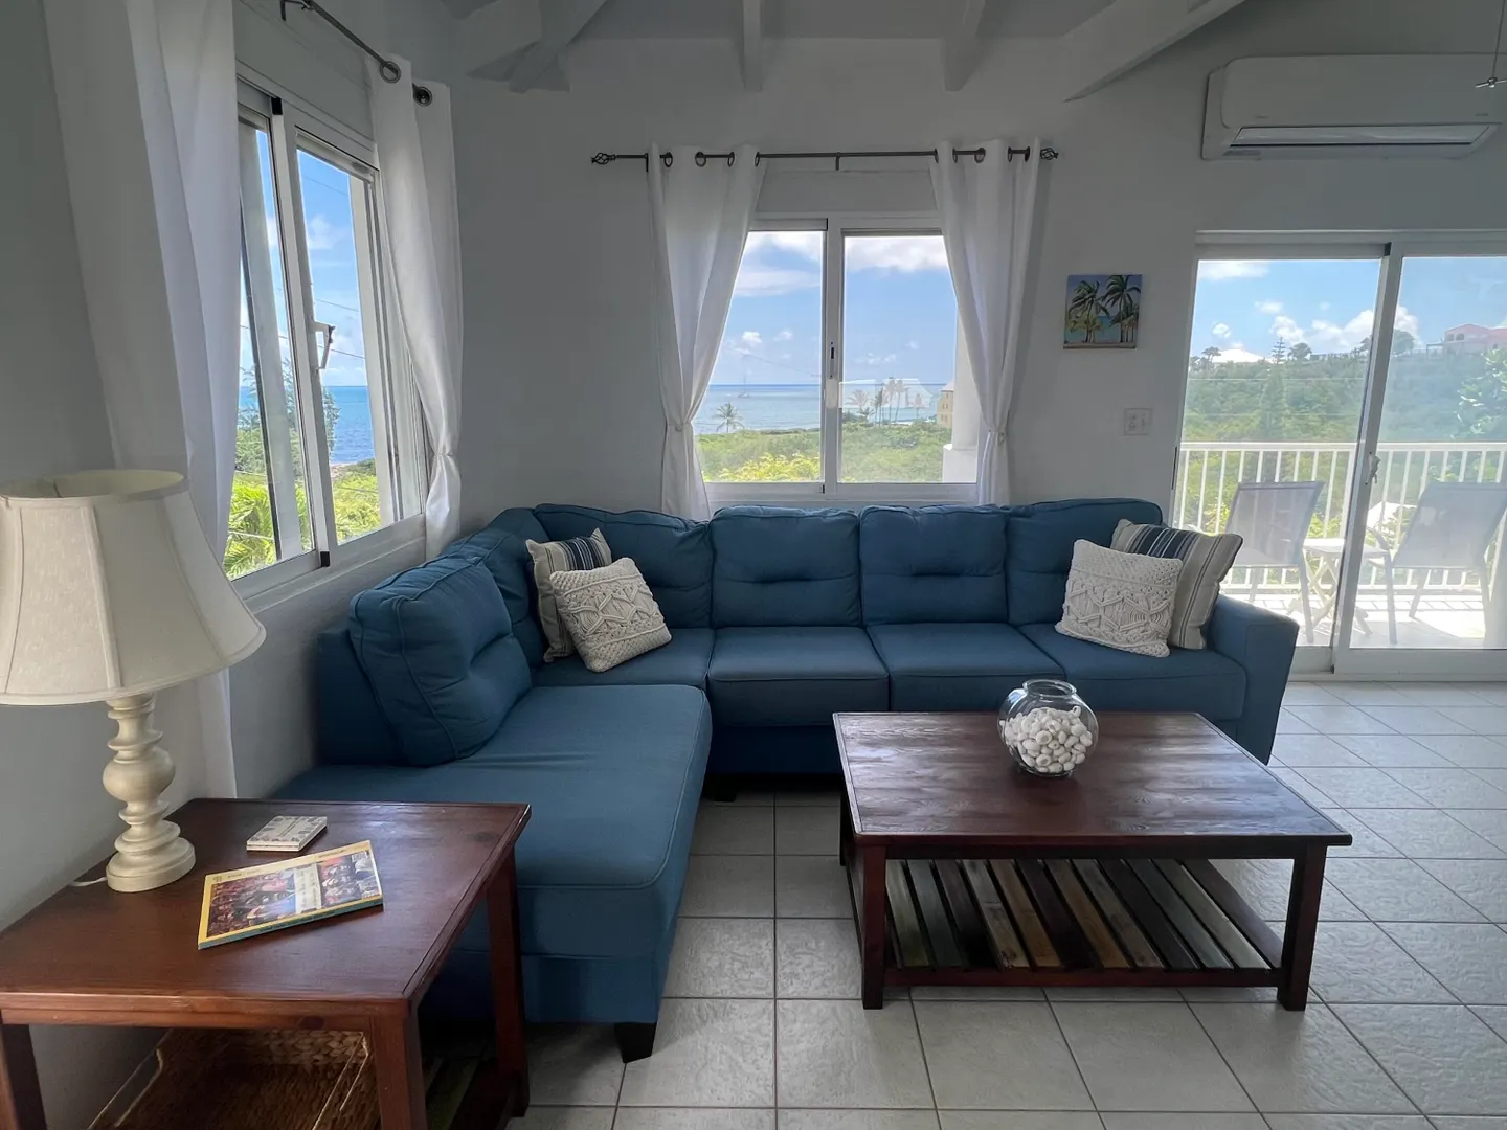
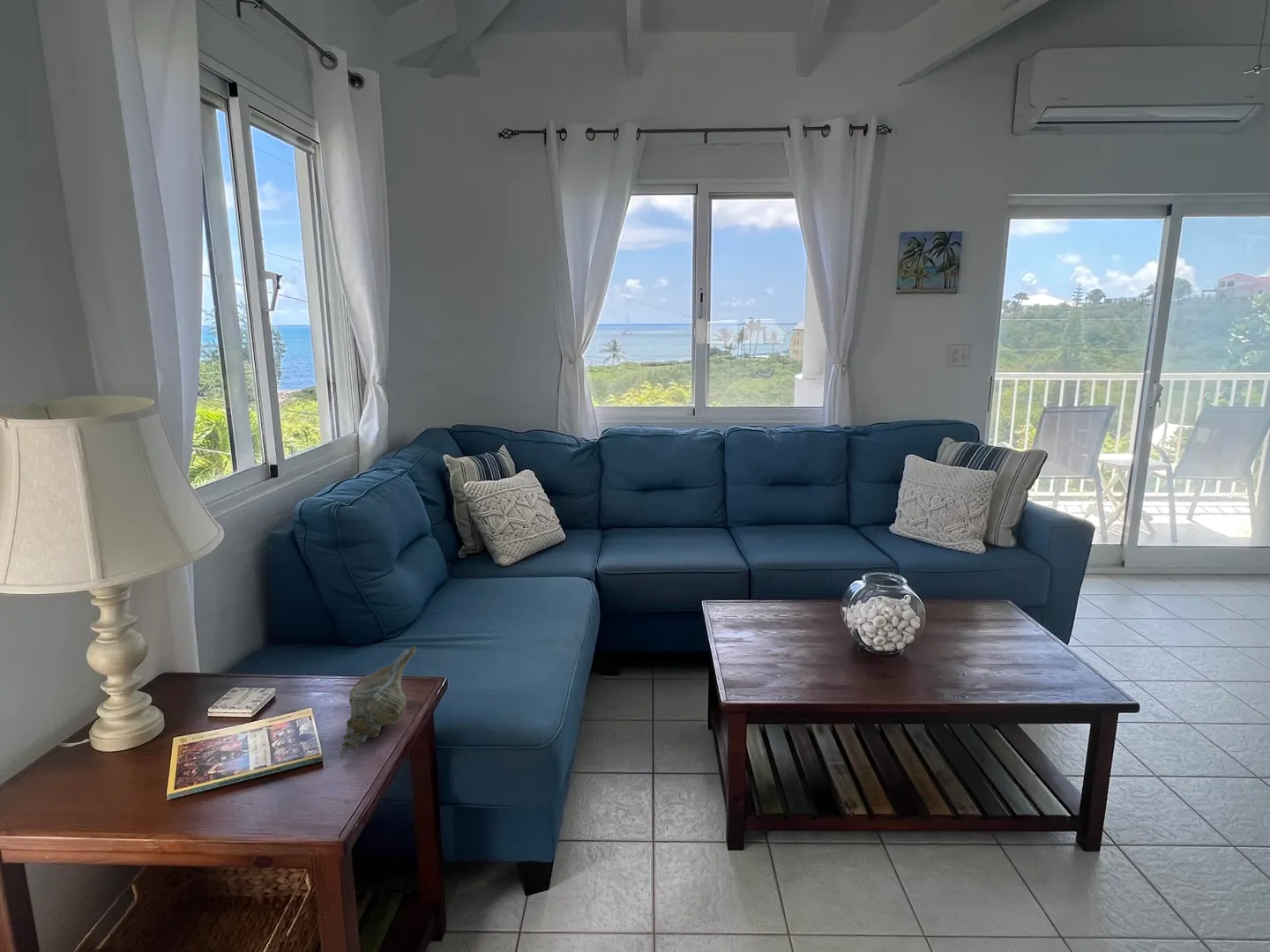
+ seashell (376, 697)
